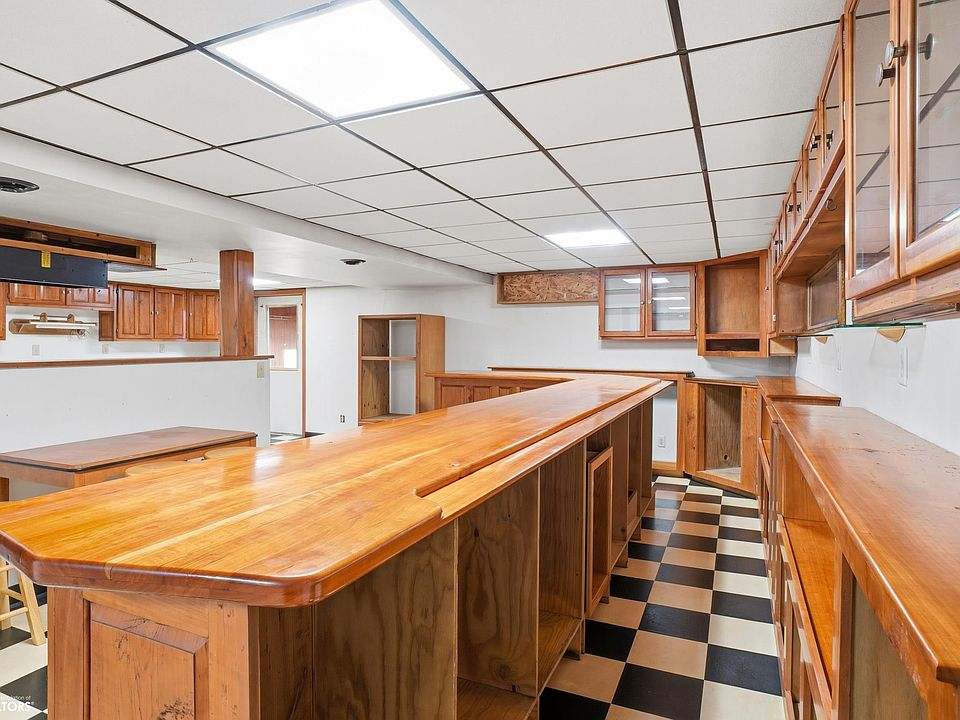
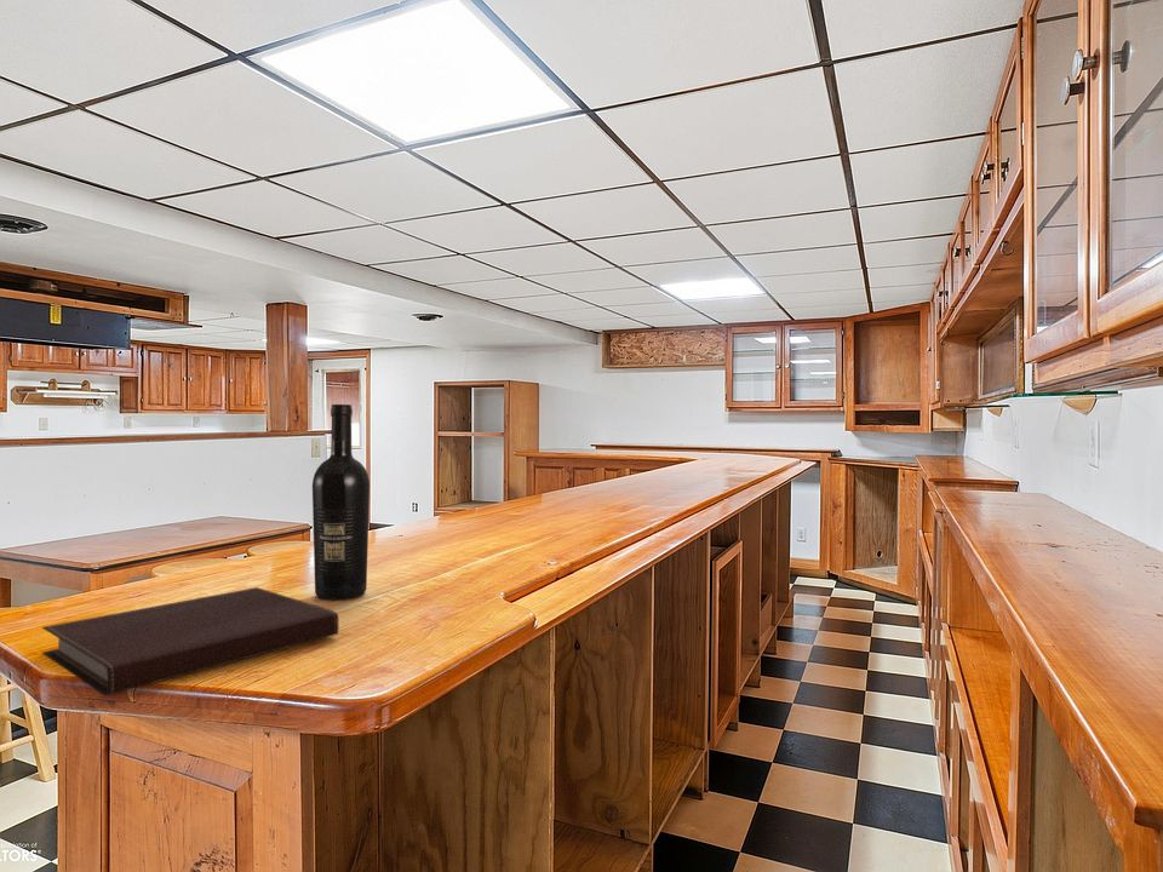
+ notebook (196, 631)
+ wine bottle (340, 499)
